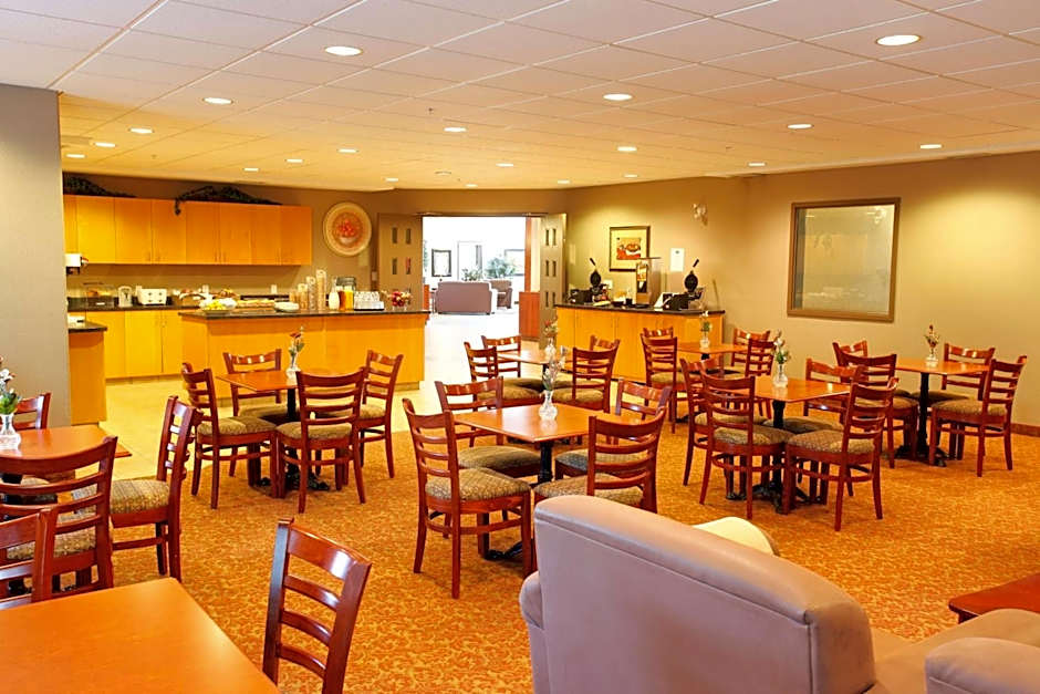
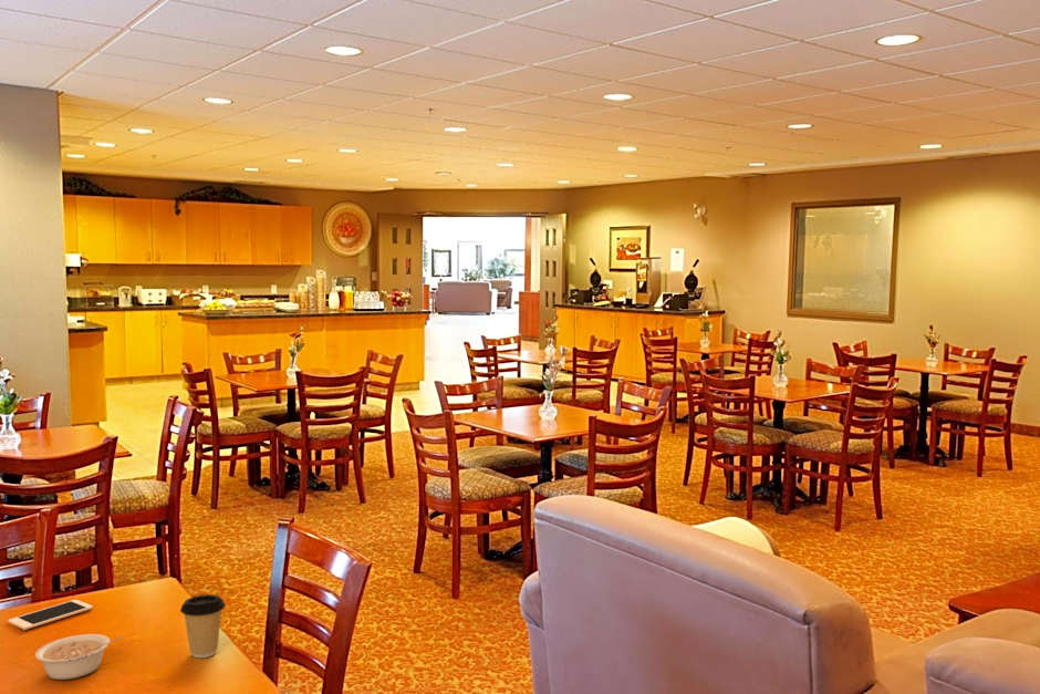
+ legume (76, 655)
+ coffee cup (202, 625)
+ cell phone (51, 613)
